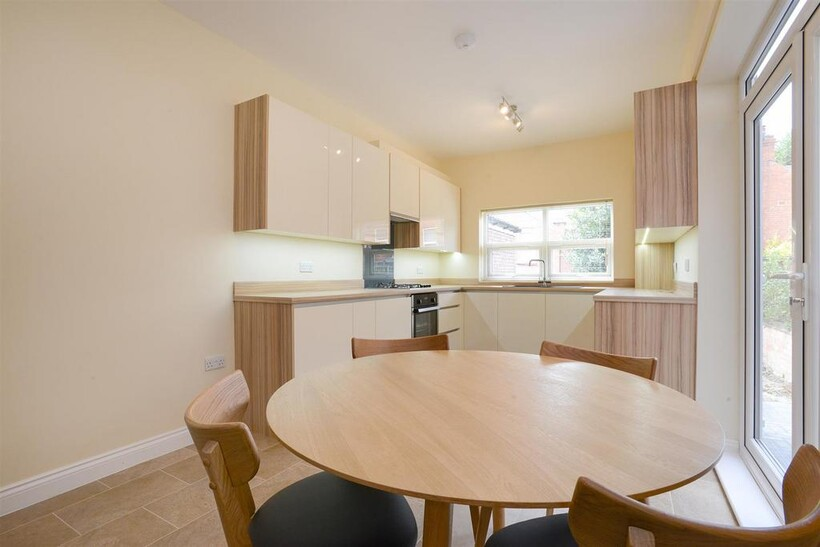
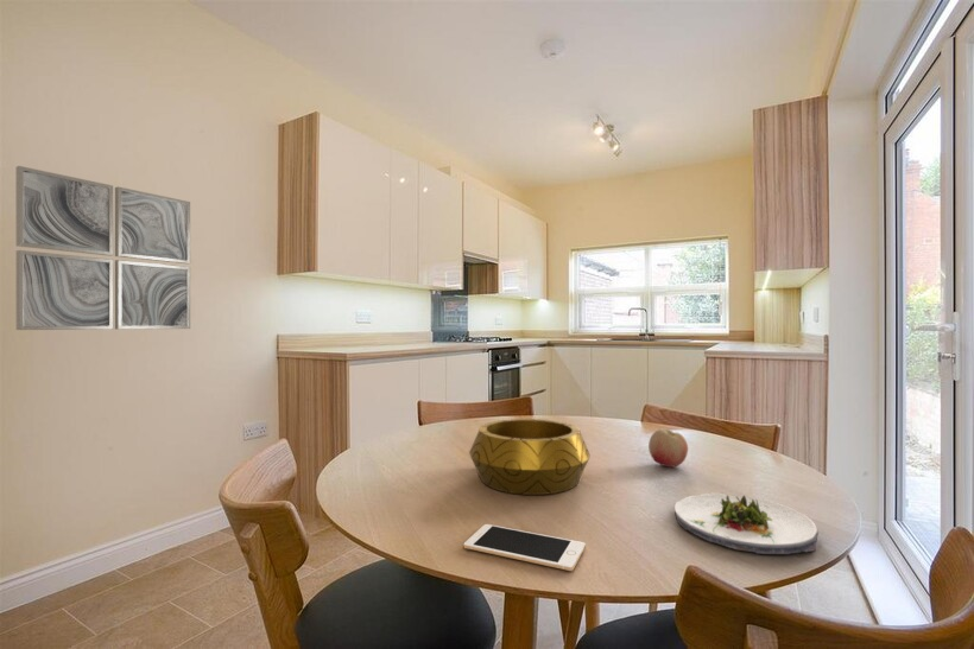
+ salad plate (741, 511)
+ decorative bowl (529, 452)
+ wall art (115, 255)
+ fruit (668, 447)
+ cell phone (524, 545)
